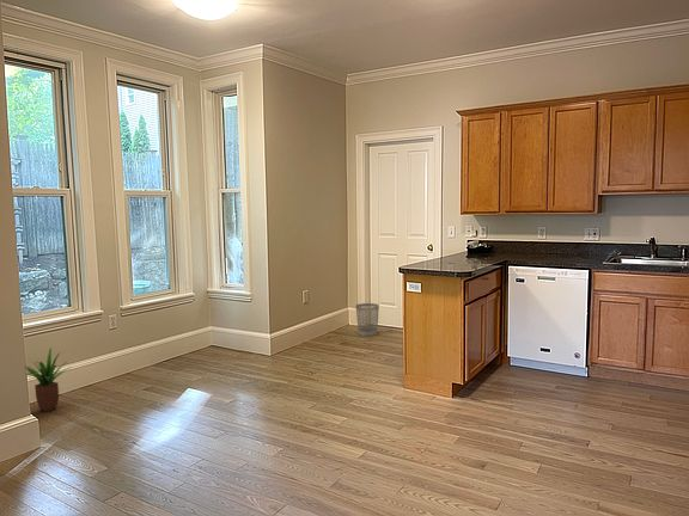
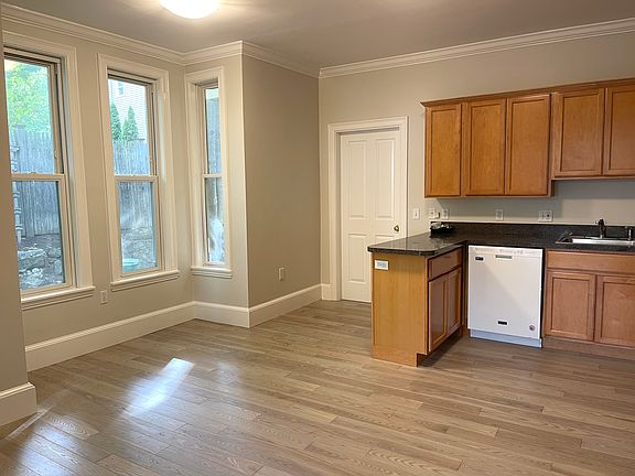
- wastebasket (367, 319)
- potted plant (47, 379)
